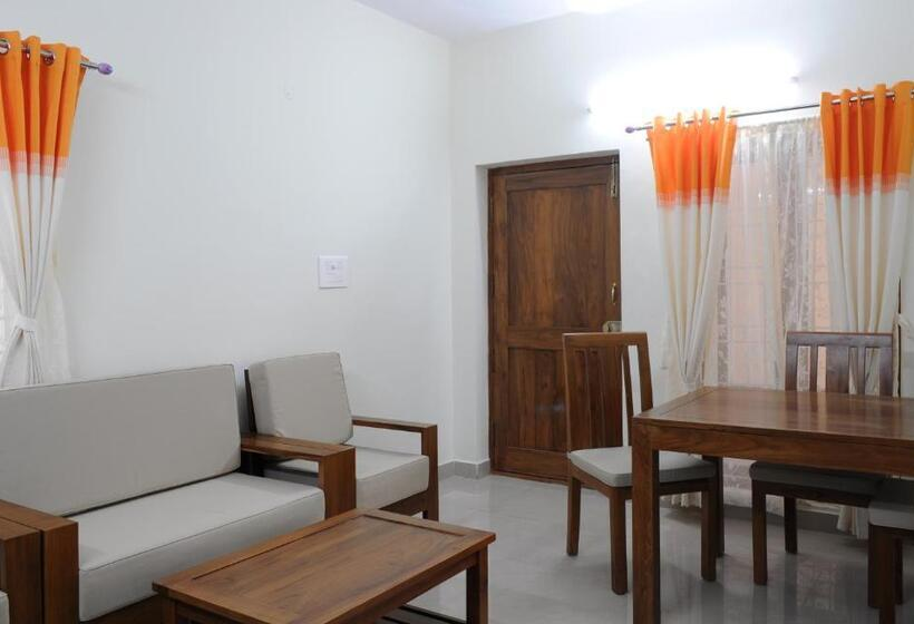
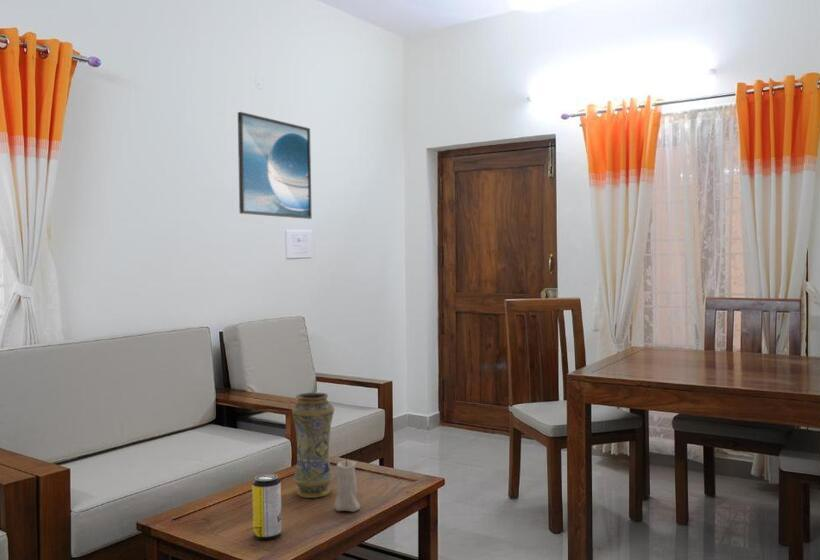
+ beverage can (266, 506)
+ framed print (276, 168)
+ vase (313, 443)
+ candle (347, 482)
